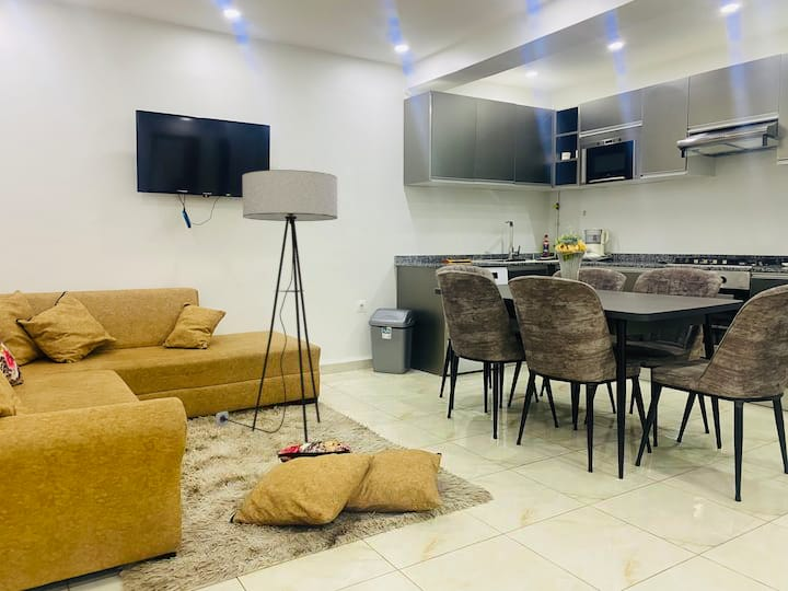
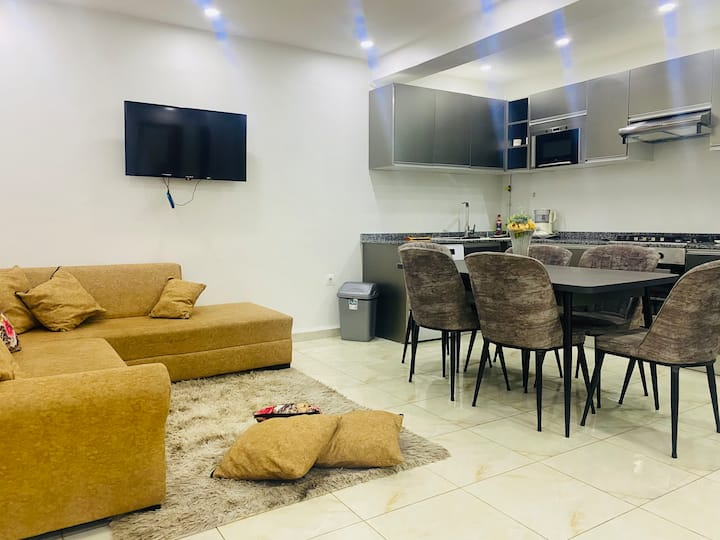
- floor lamp (275, 308)
